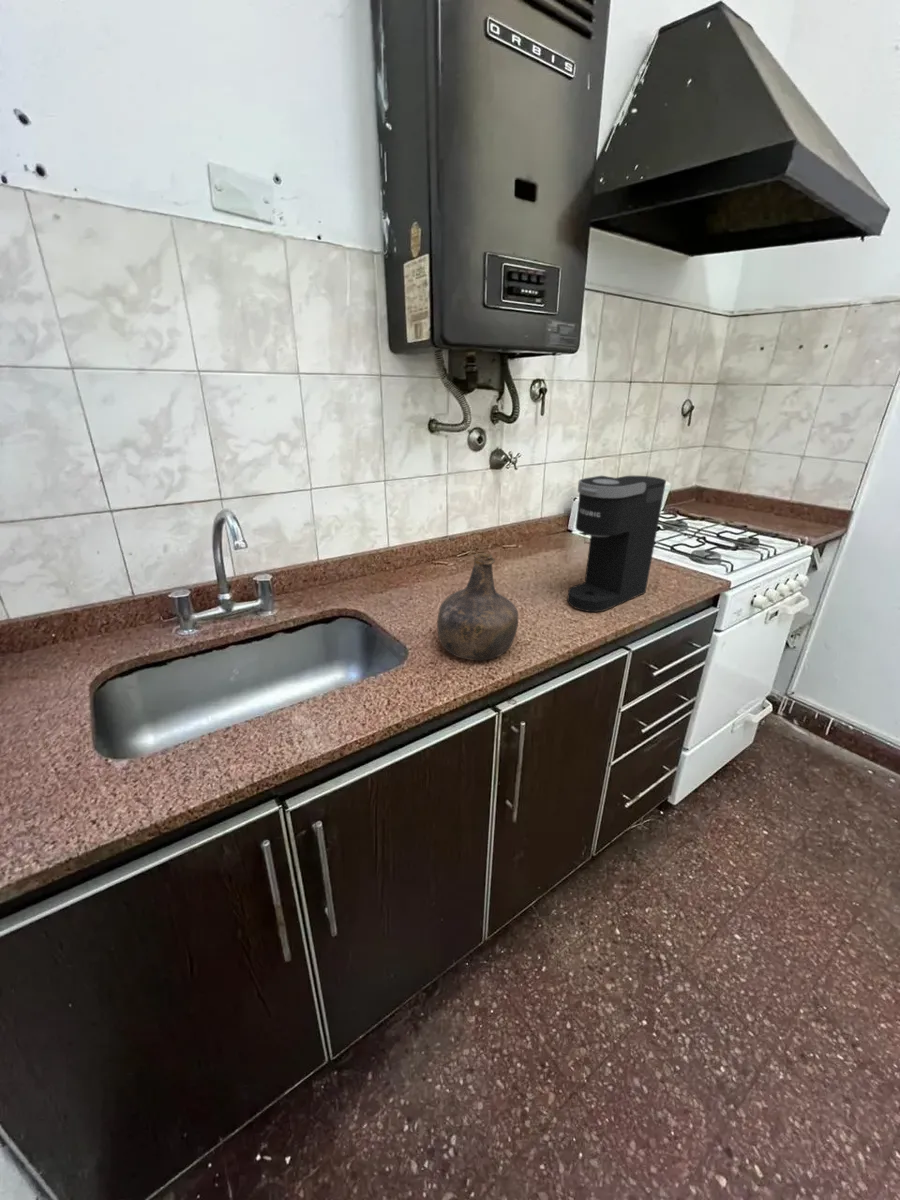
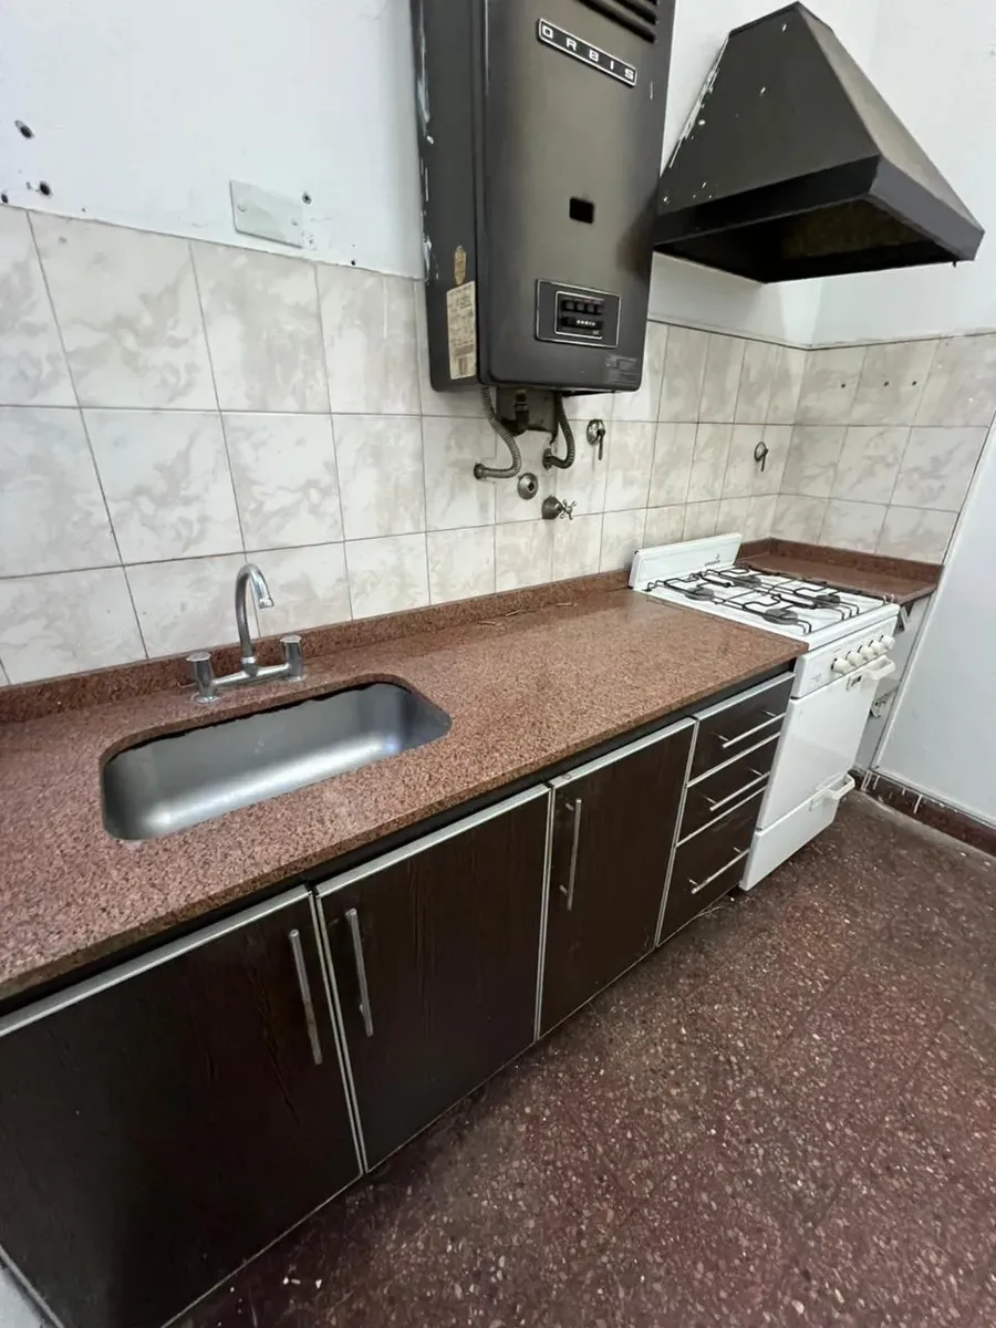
- bottle (478, 602)
- coffee maker (615, 540)
